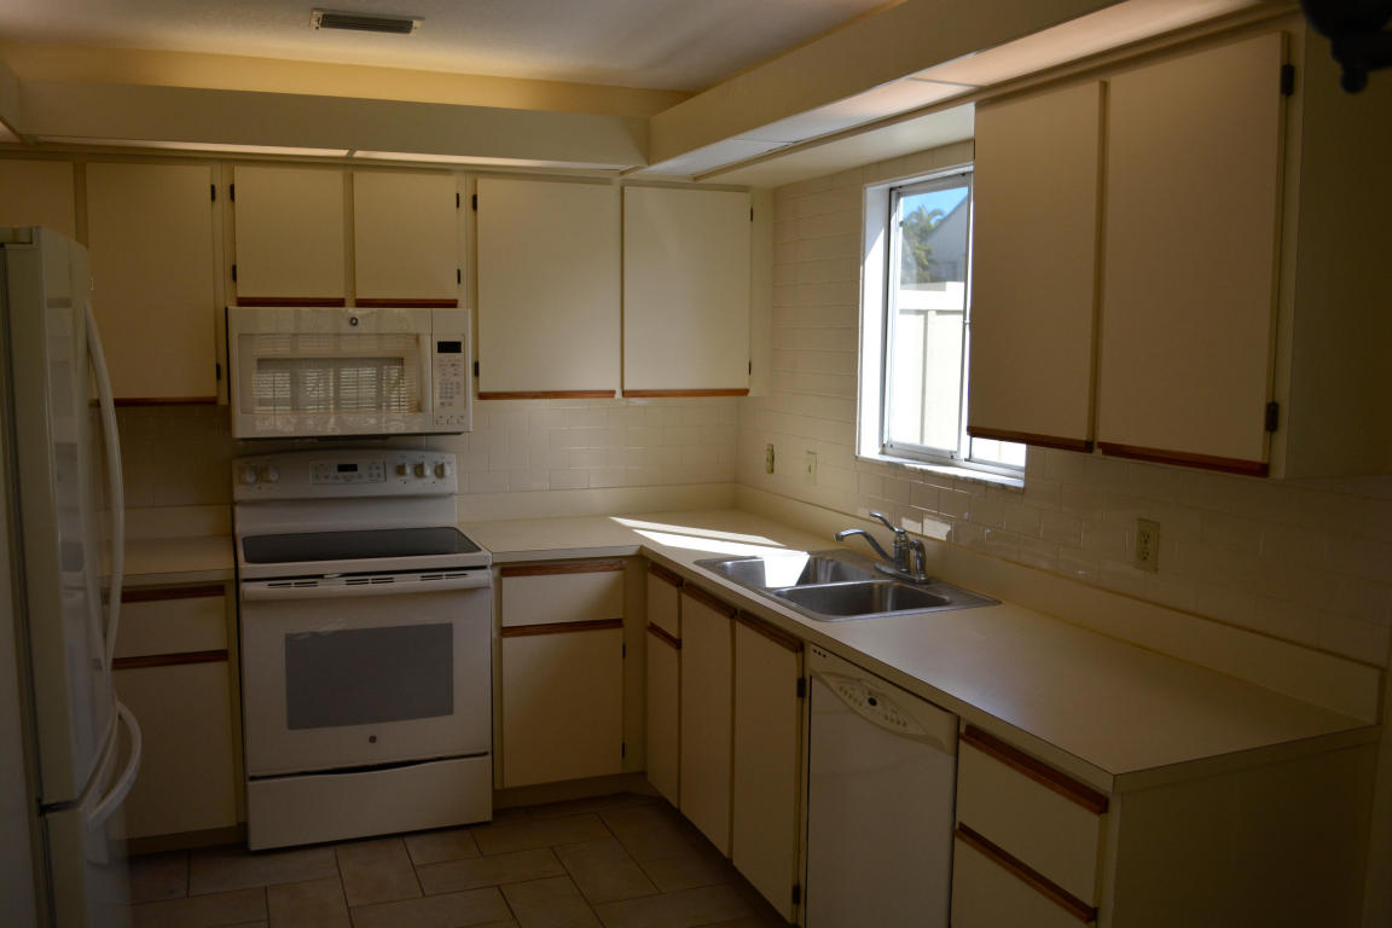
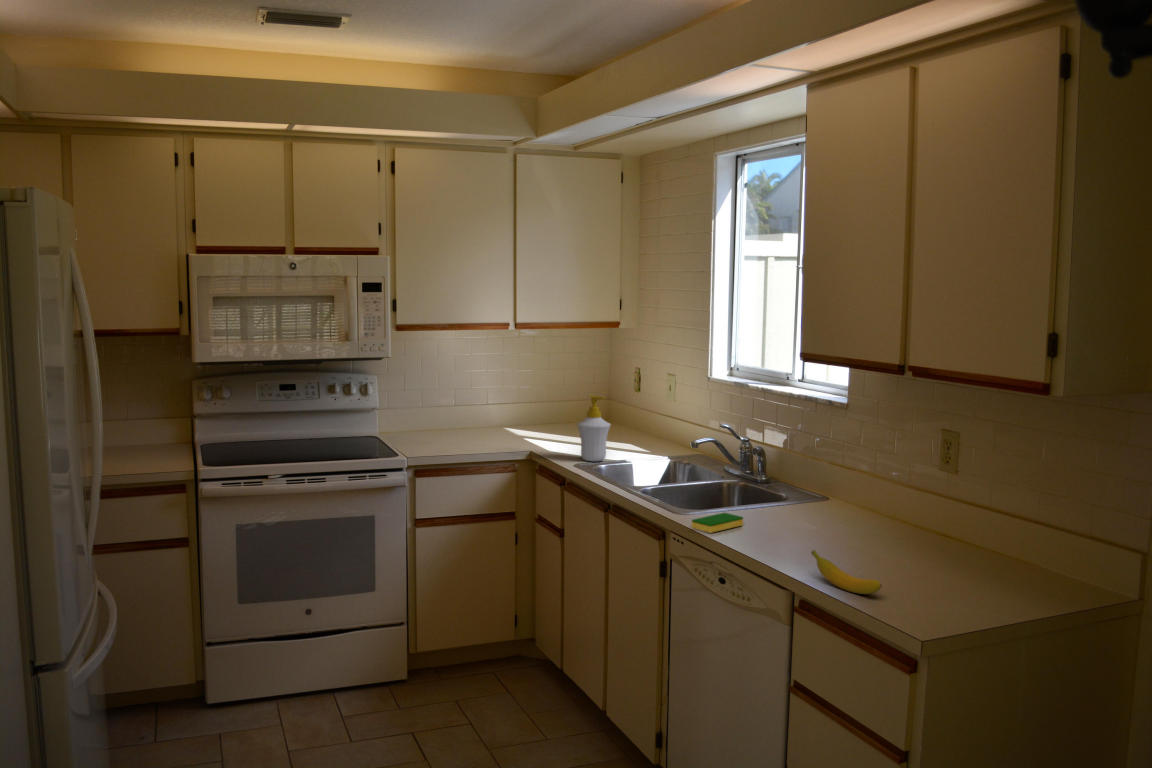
+ banana (845, 574)
+ soap bottle (593, 427)
+ dish sponge (717, 522)
